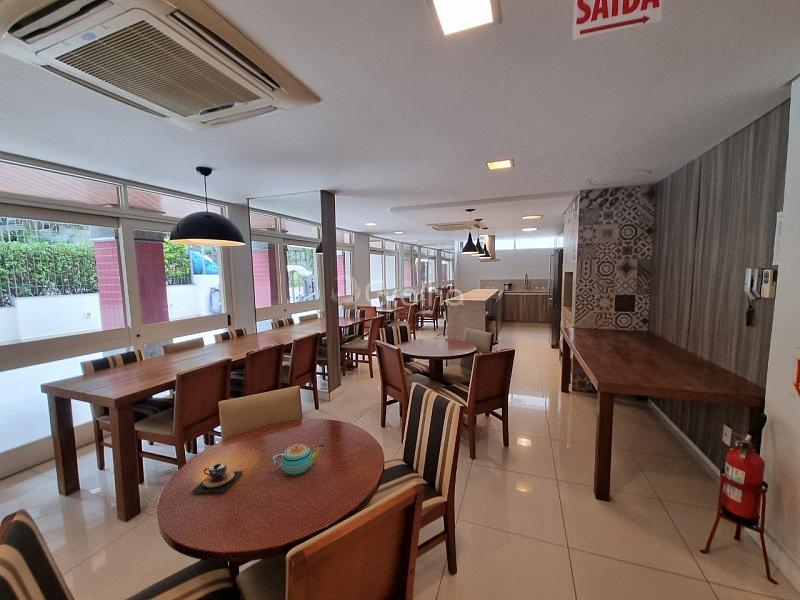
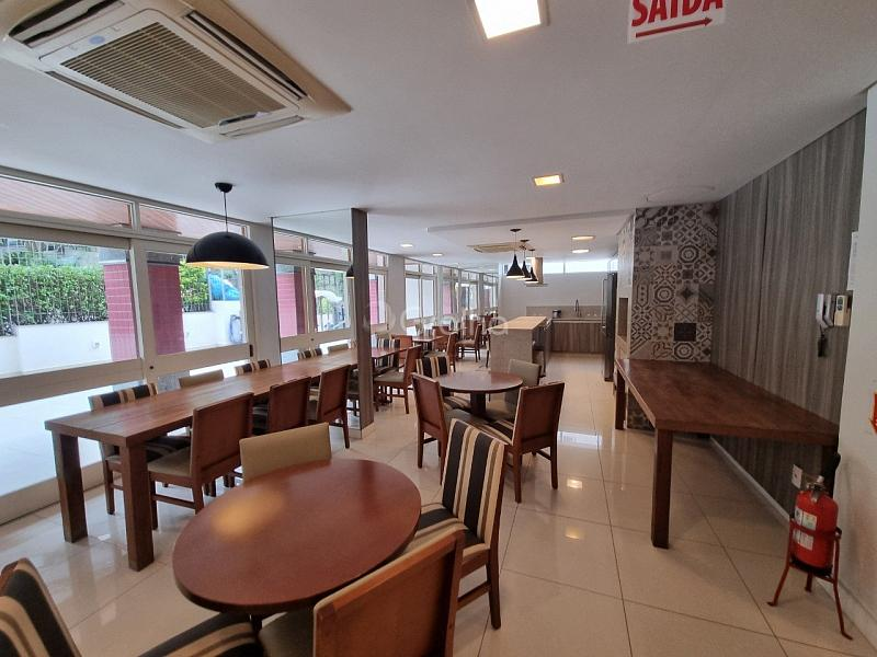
- teapot (298, 456)
- teacup (217, 474)
